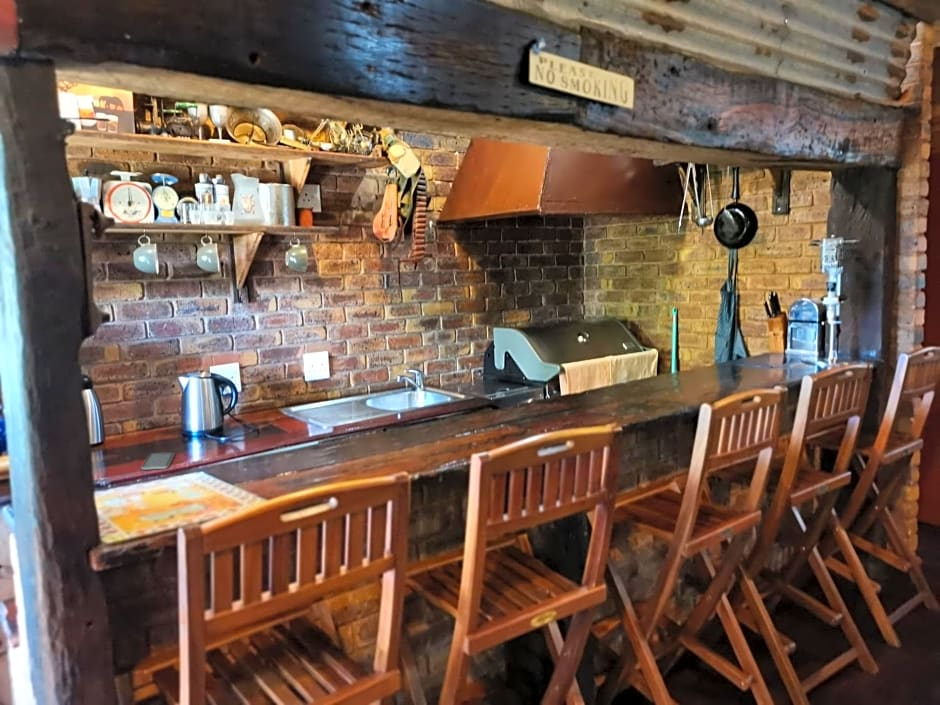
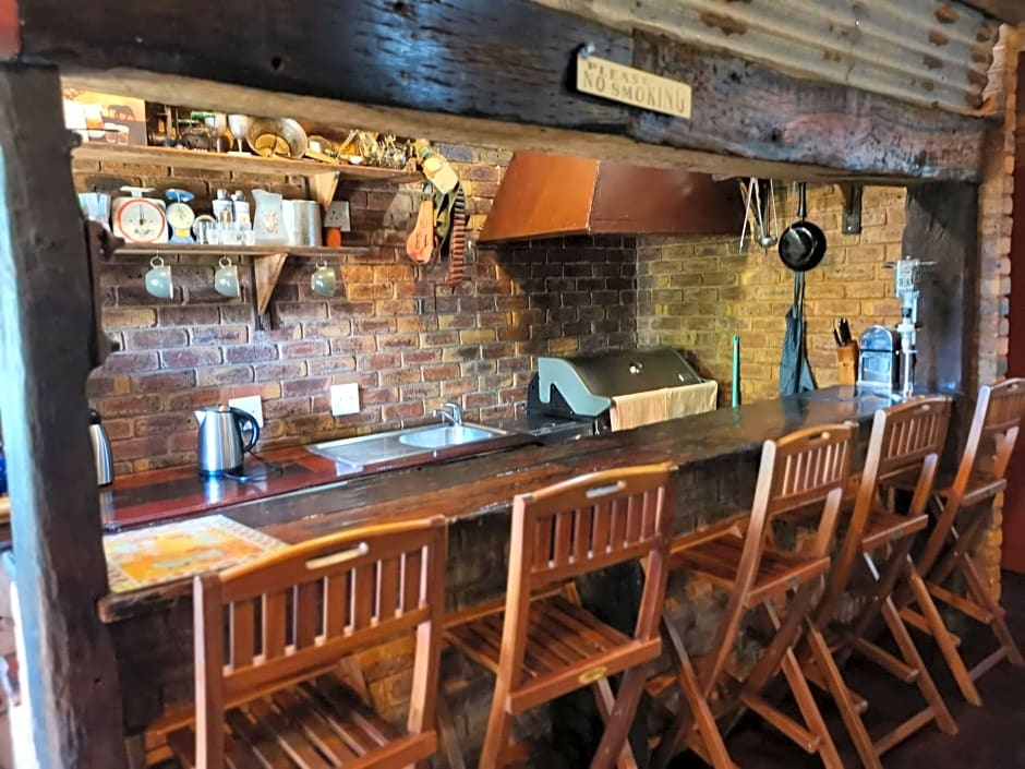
- smartphone (158, 460)
